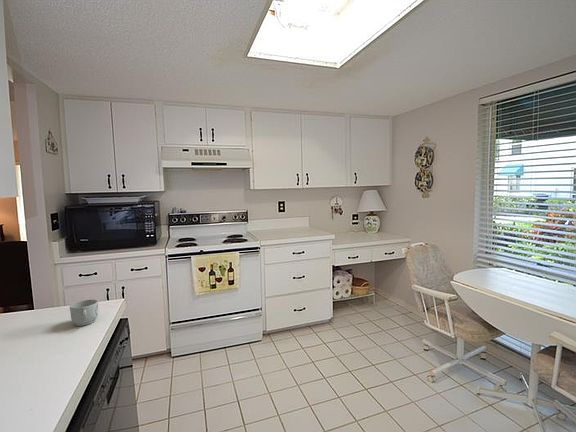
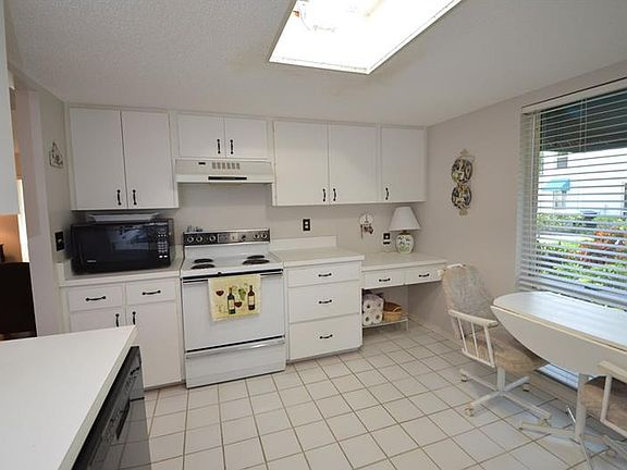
- mug (84, 313)
